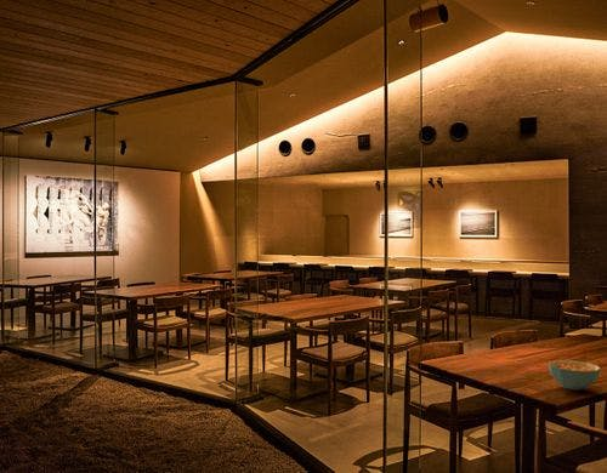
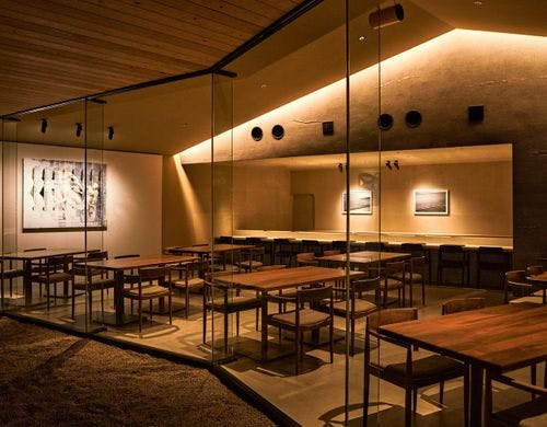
- cereal bowl (573, 376)
